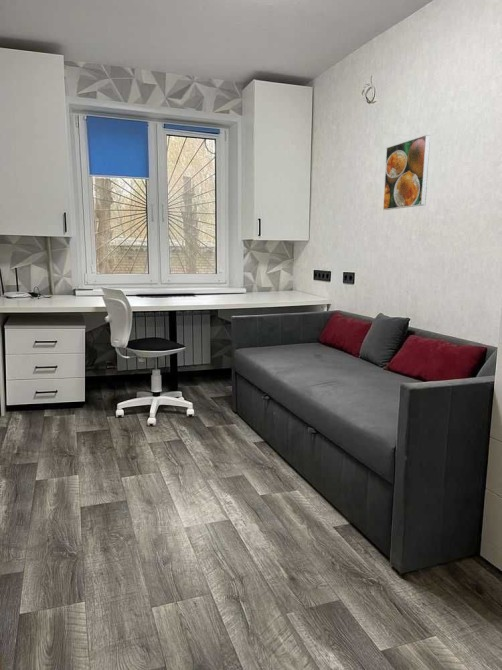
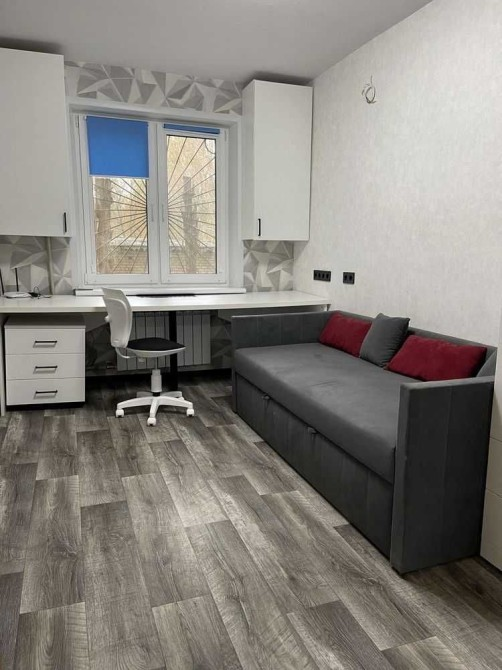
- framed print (405, 175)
